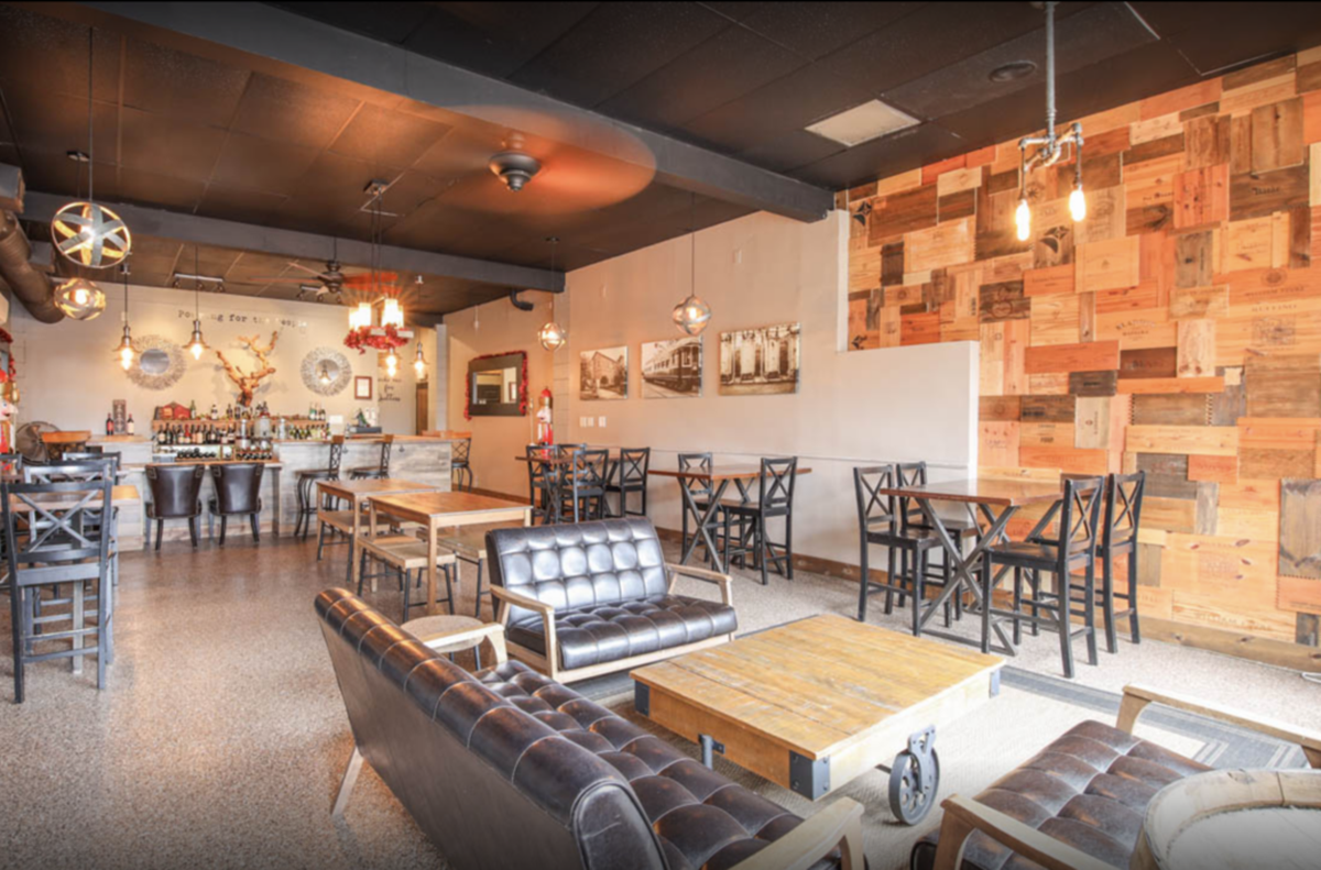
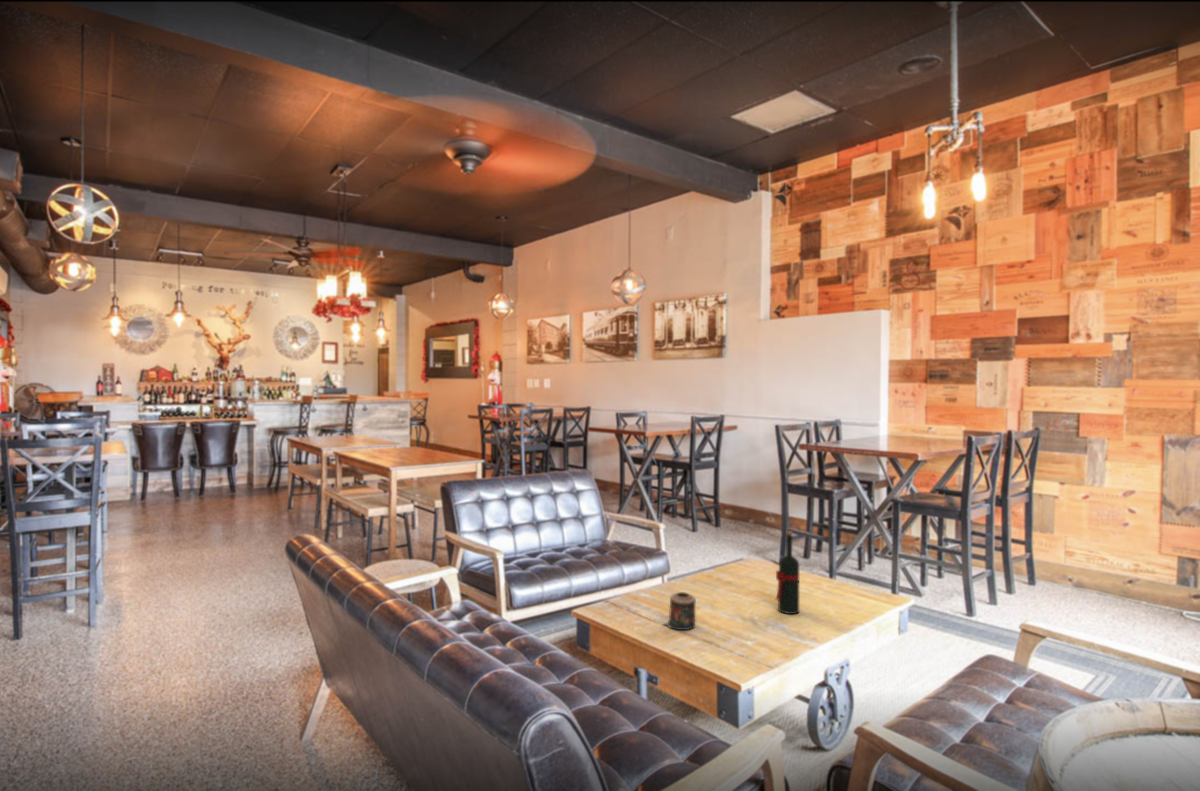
+ wine bottle (786, 571)
+ candle (678, 609)
